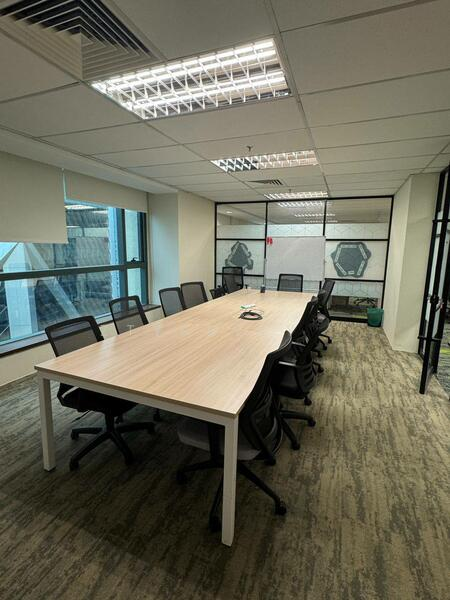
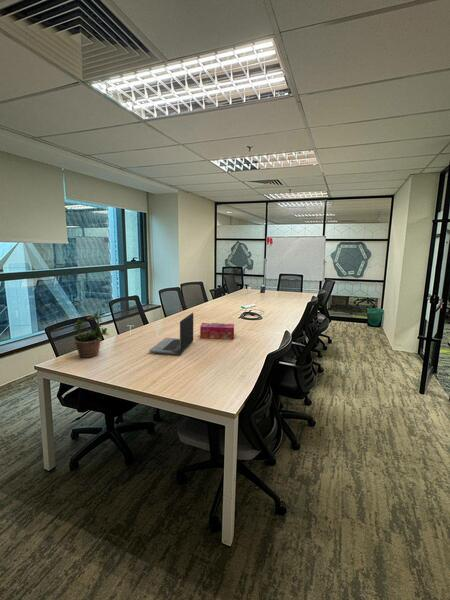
+ potted plant (88, 332)
+ tissue box (217, 330)
+ laptop computer (172, 338)
